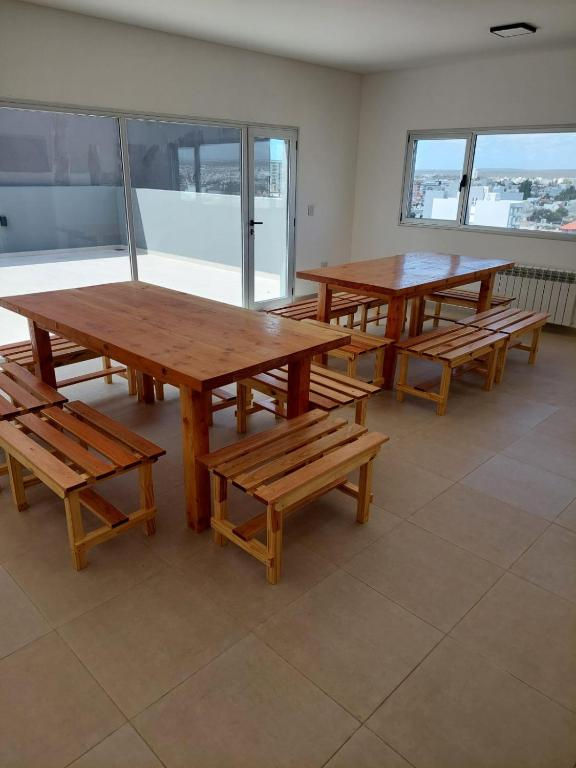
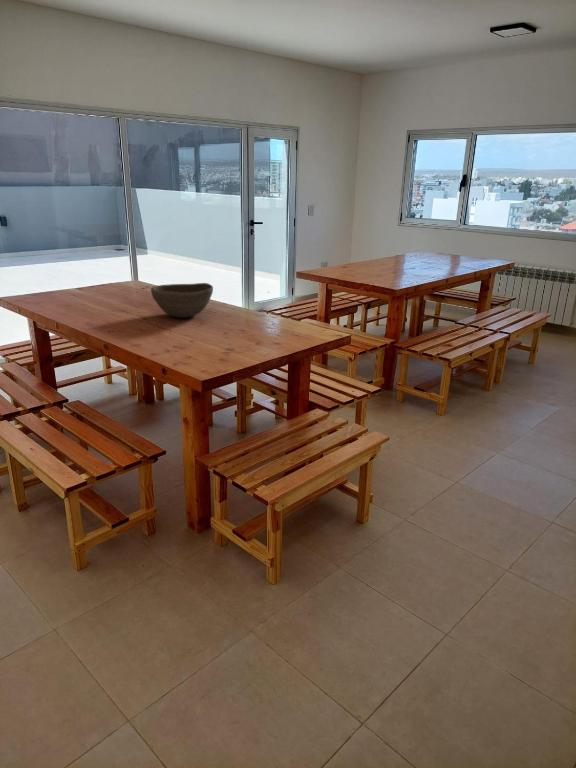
+ bowl (182, 300)
